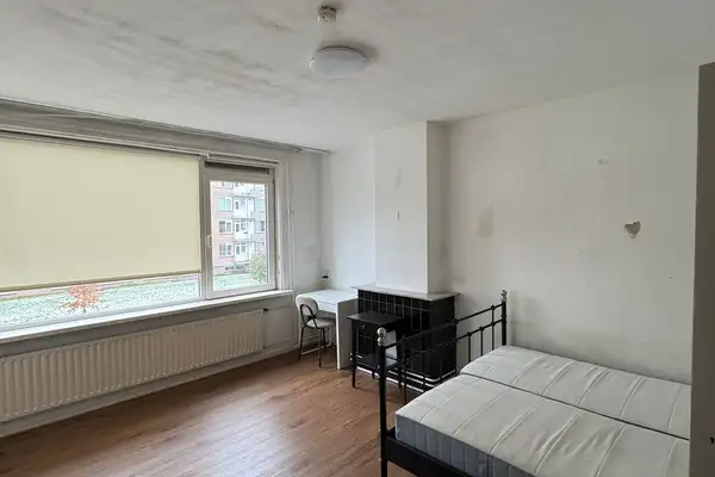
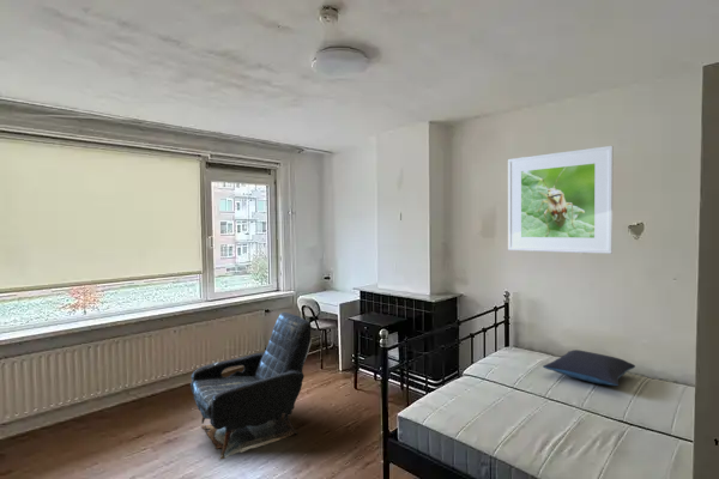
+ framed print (555, 202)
+ armchair (248, 376)
+ pillow (588, 365)
